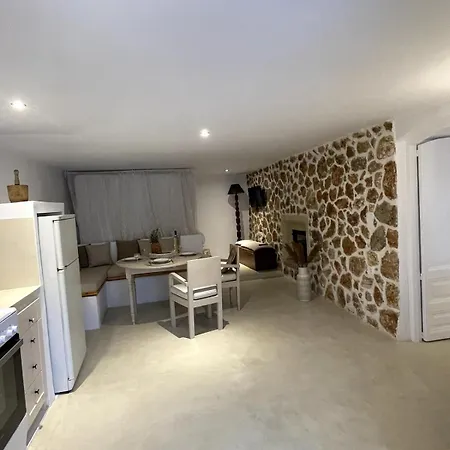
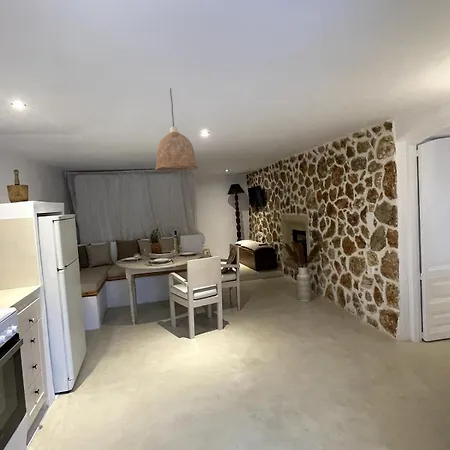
+ pendant lamp (173, 129)
